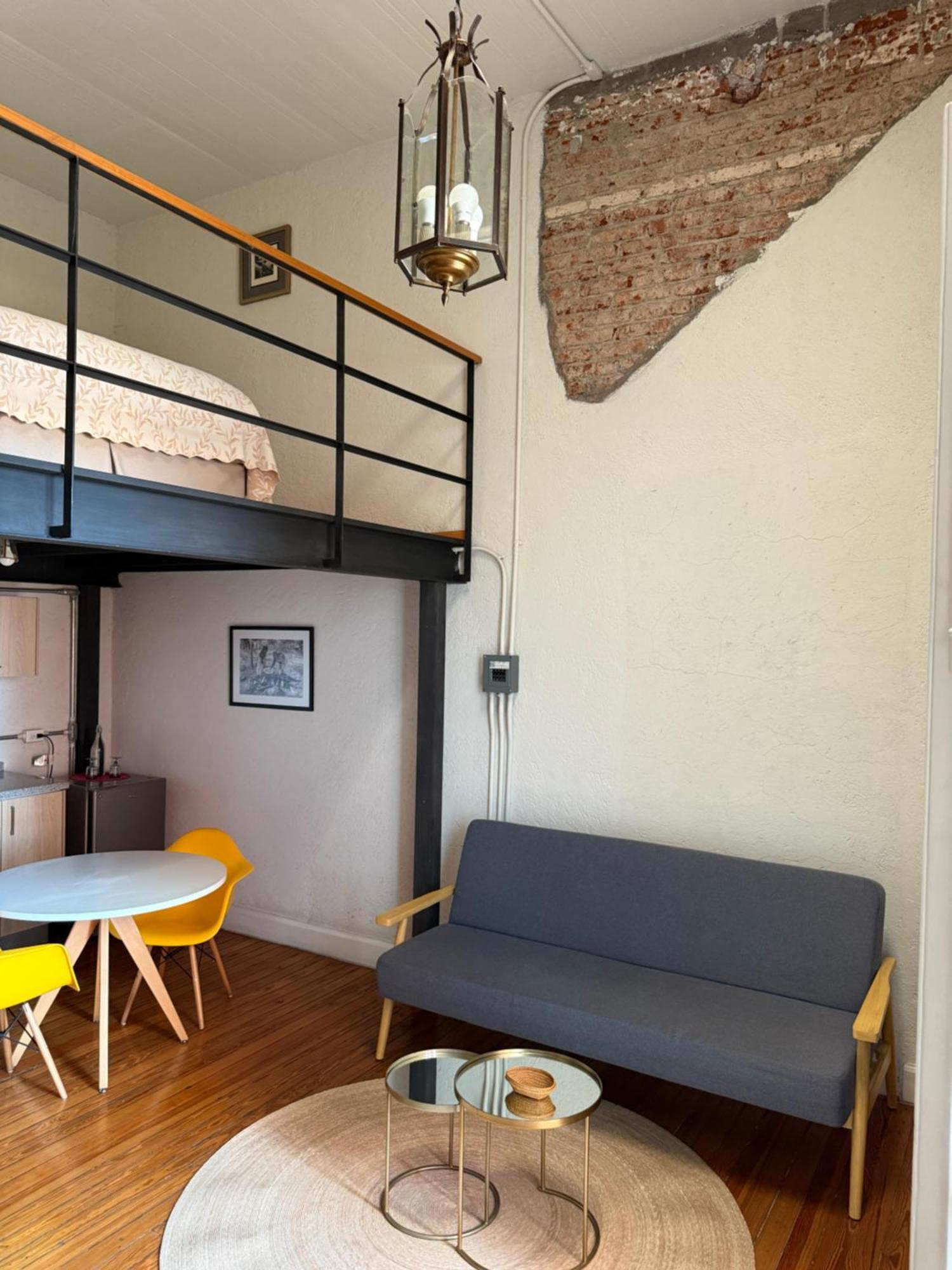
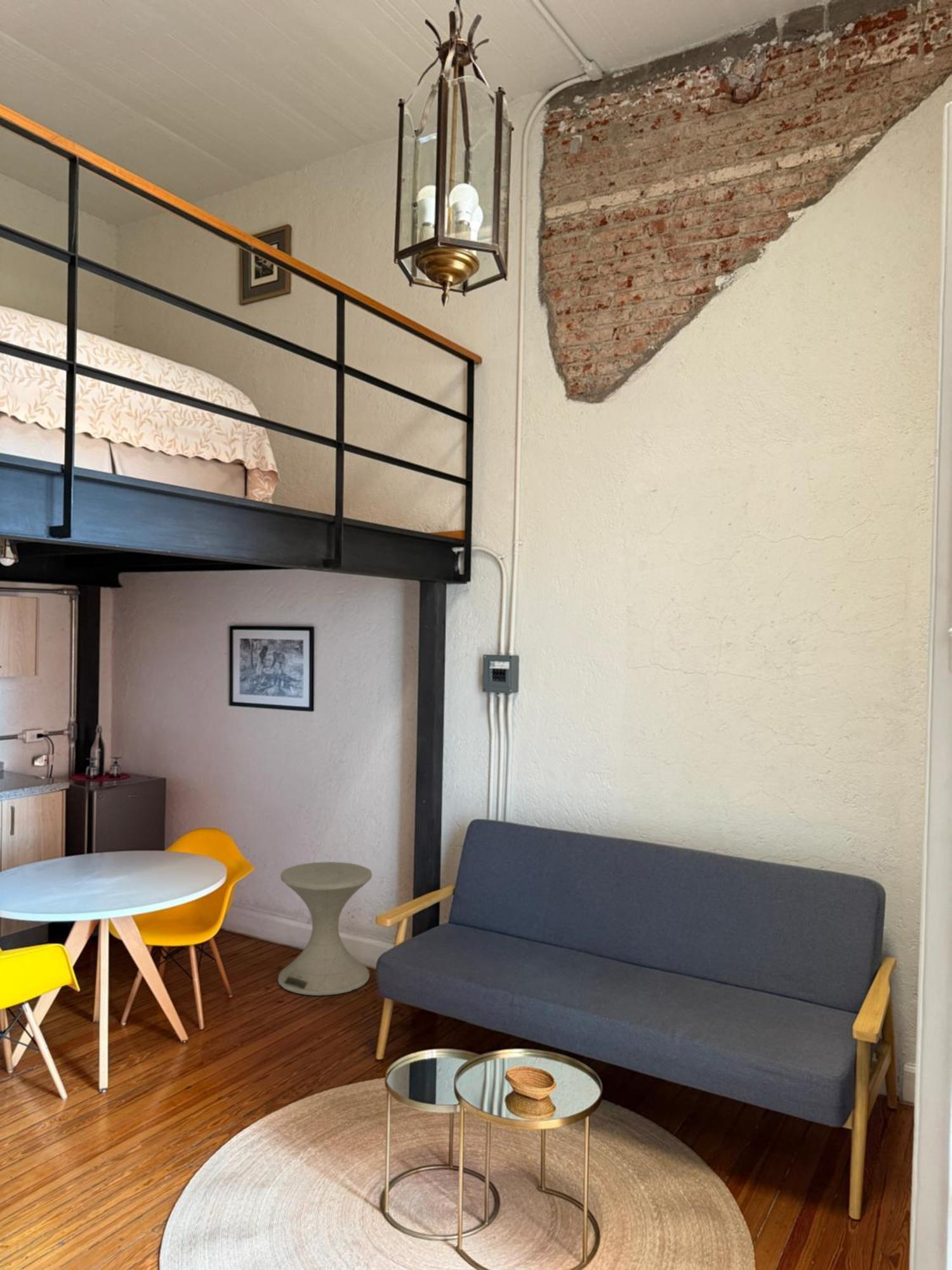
+ side table (326, 925)
